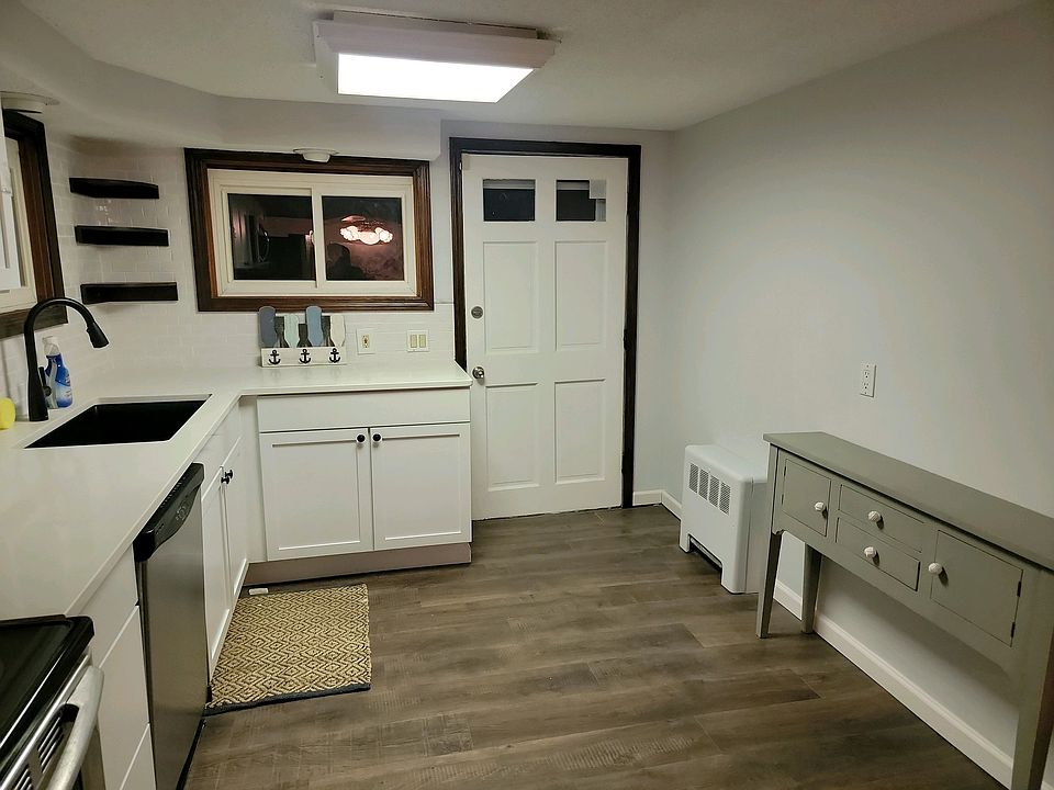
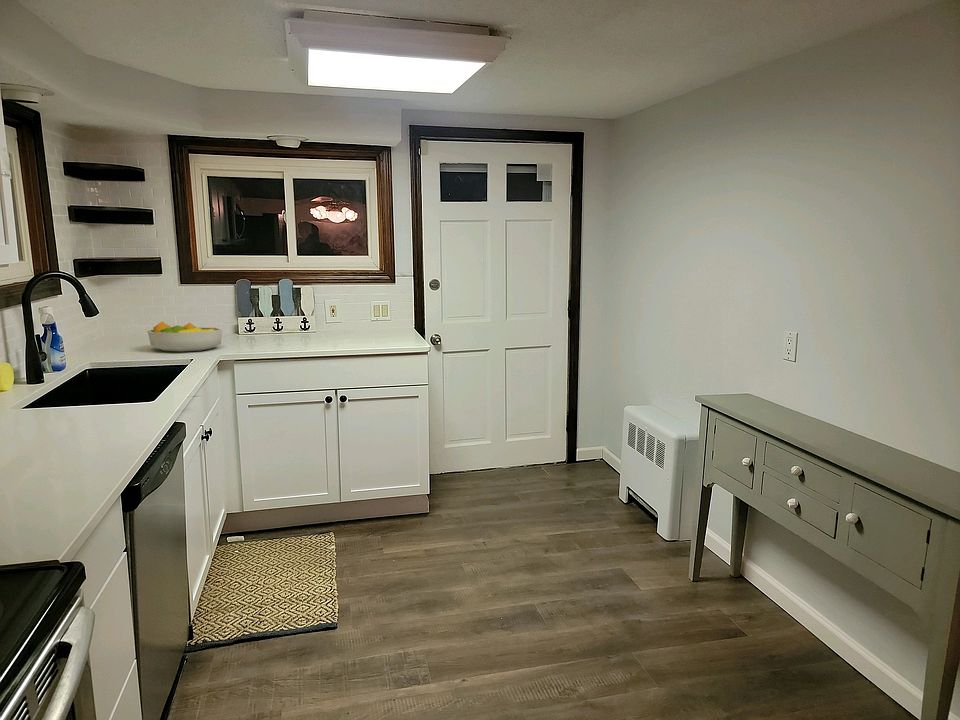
+ fruit bowl (185, 335)
